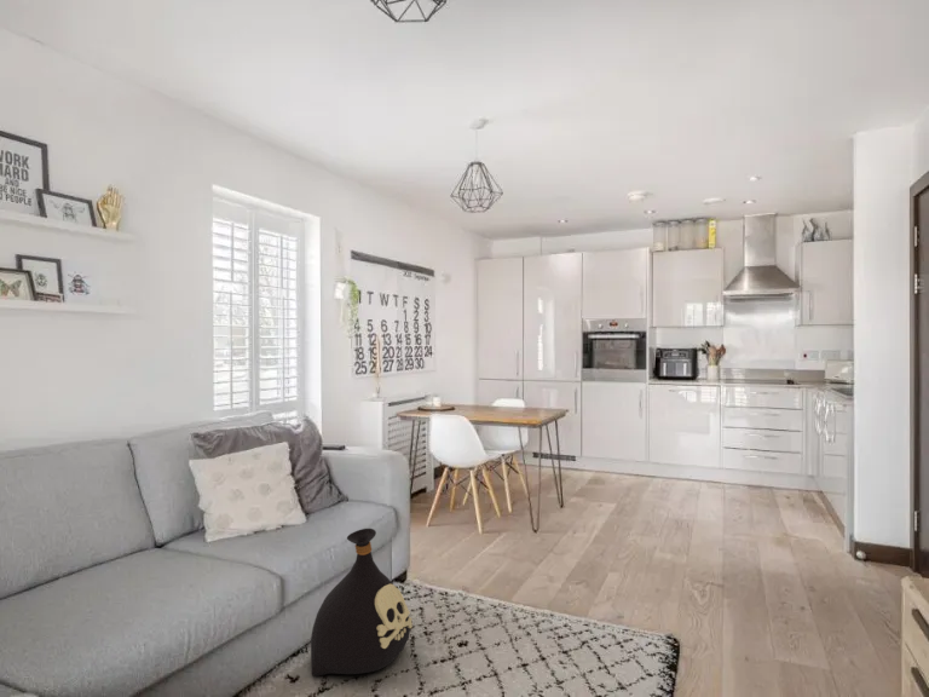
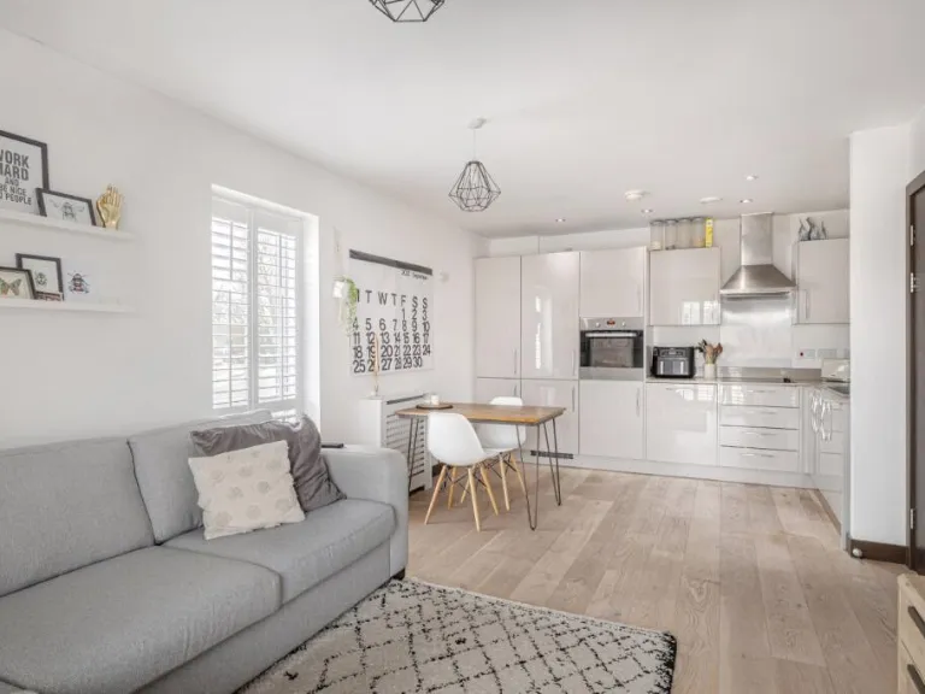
- bag (362, 594)
